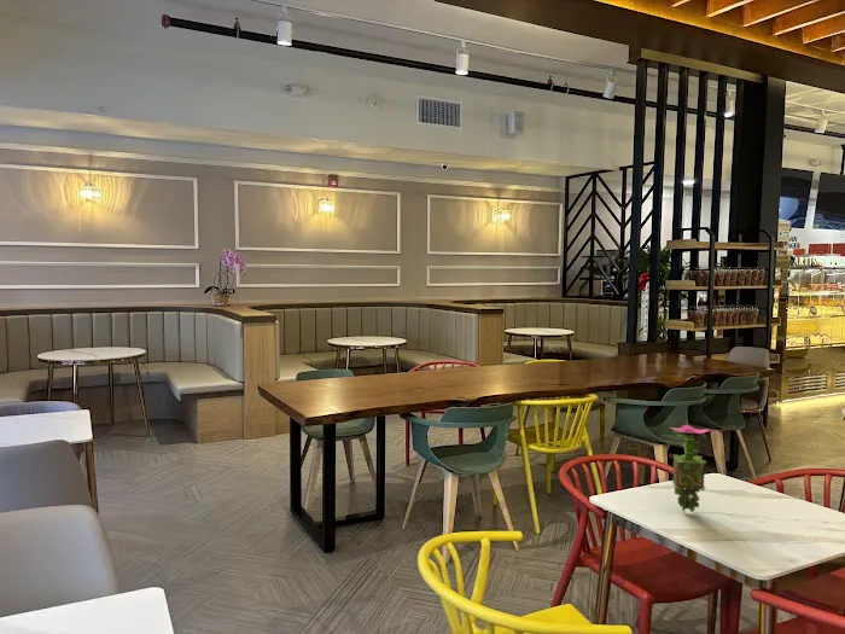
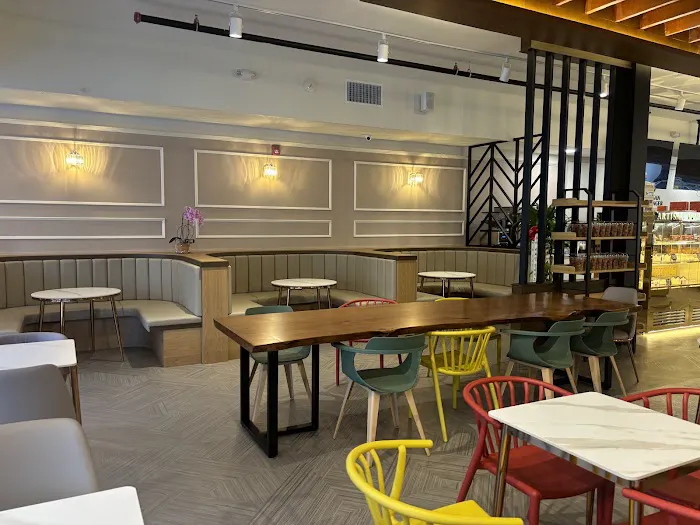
- flower (688, 467)
